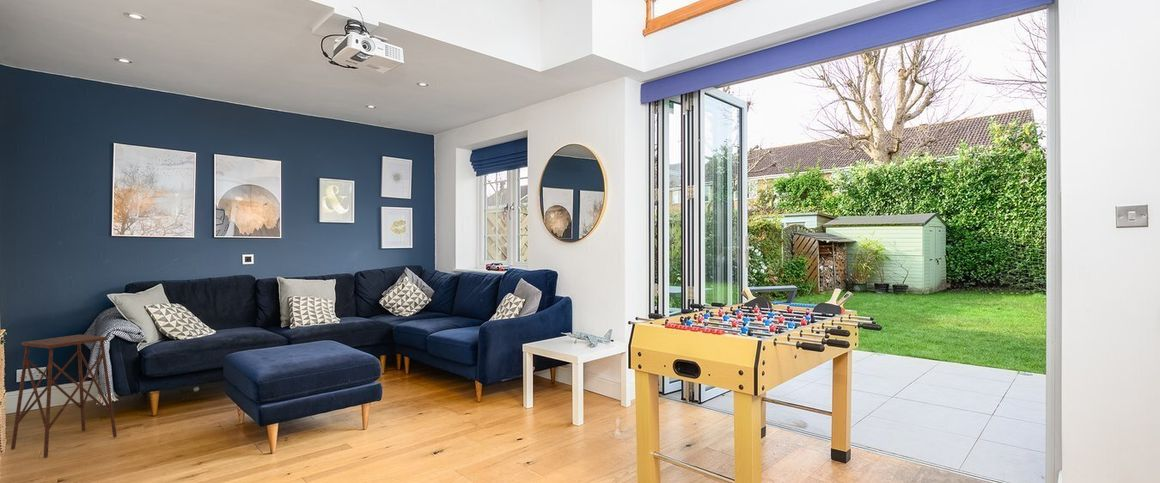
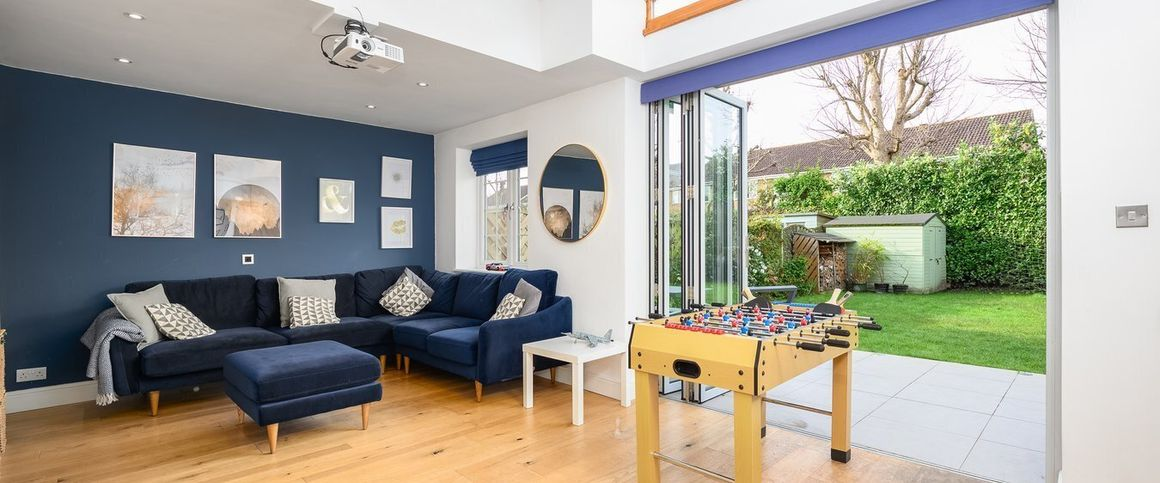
- side table (64, 391)
